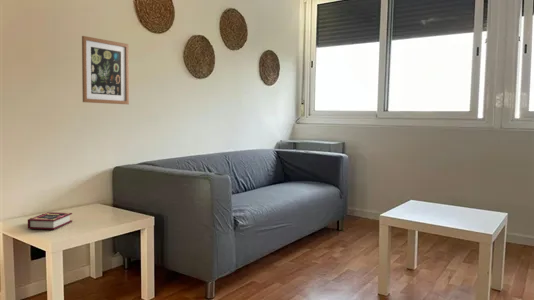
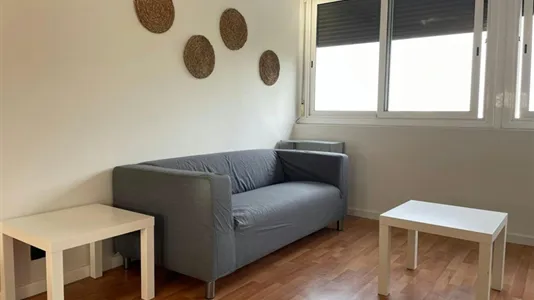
- book (50, 220)
- wall art (106, 71)
